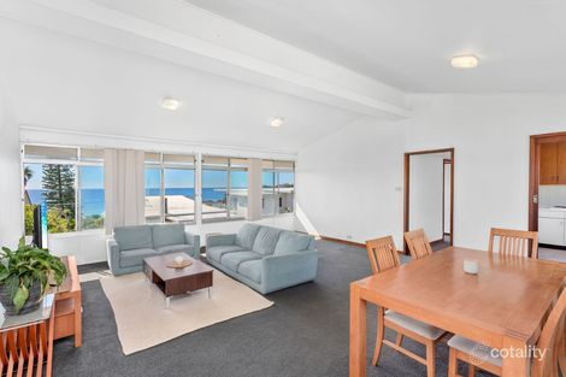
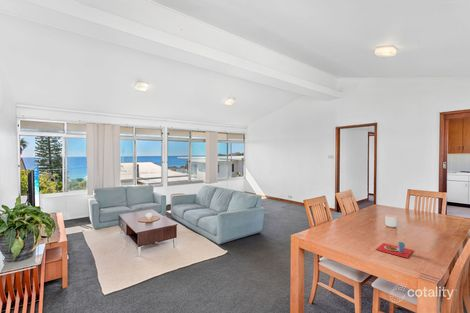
+ placemat (394, 246)
